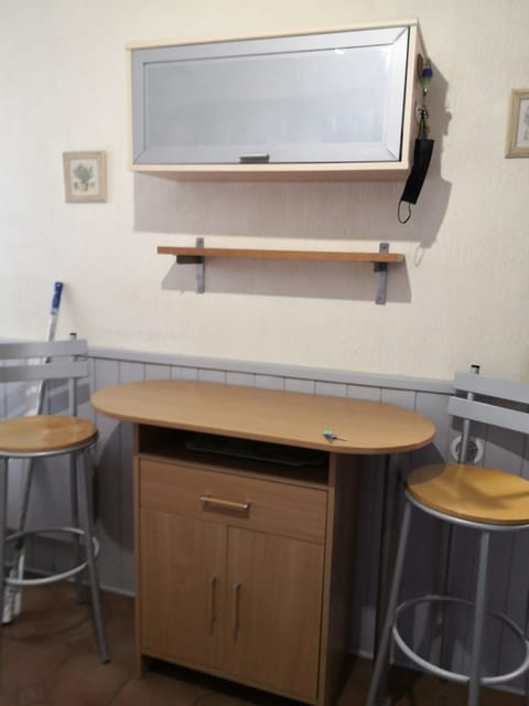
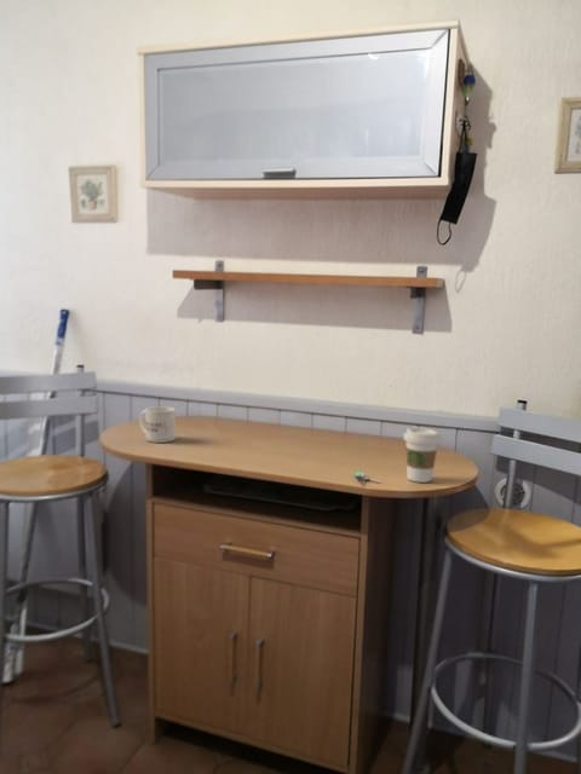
+ coffee cup (420, 455)
+ mug (155, 422)
